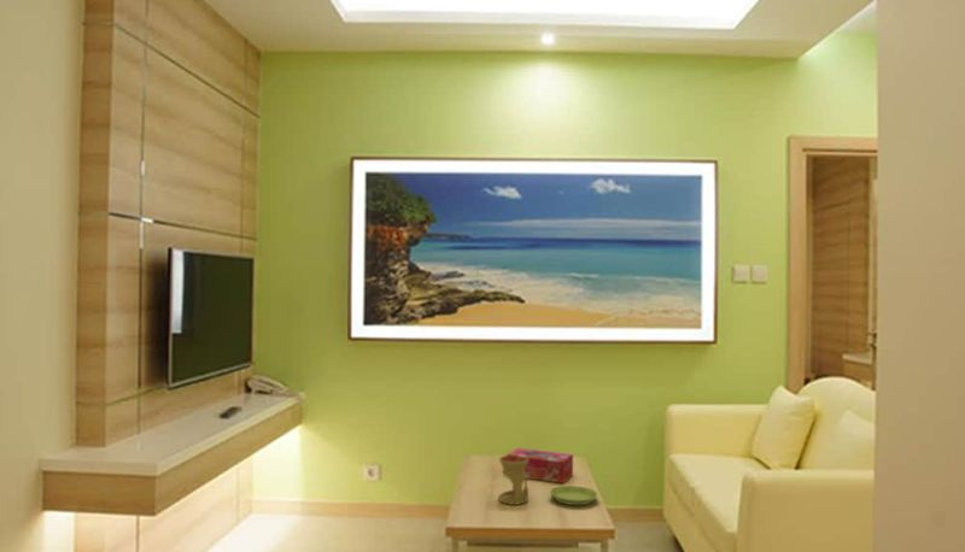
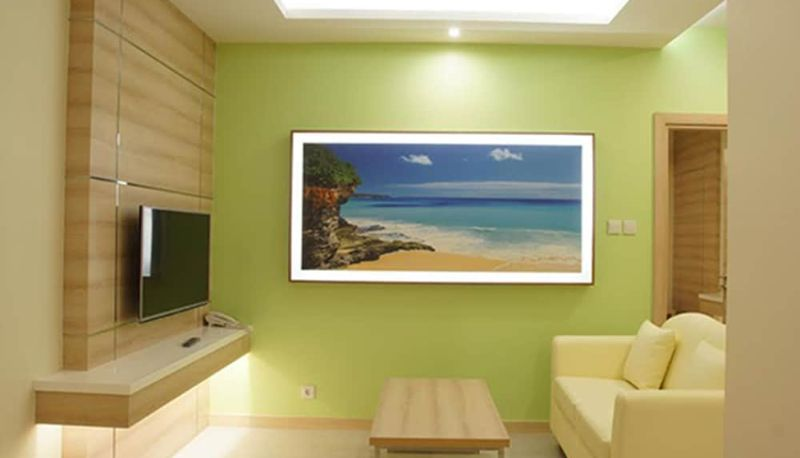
- oil burner (513, 478)
- tissue box (539, 464)
- saucer (573, 495)
